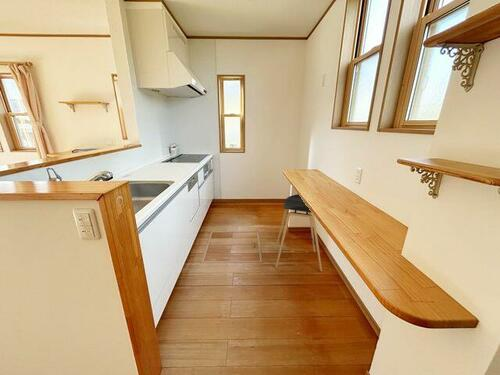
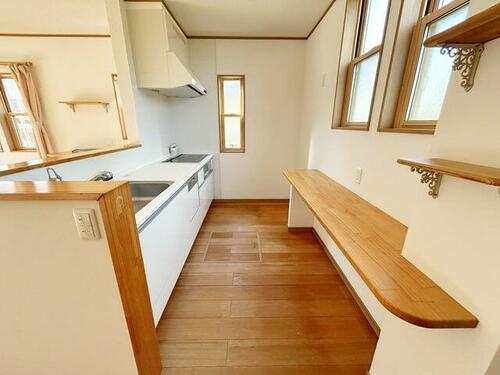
- stool (299, 238)
